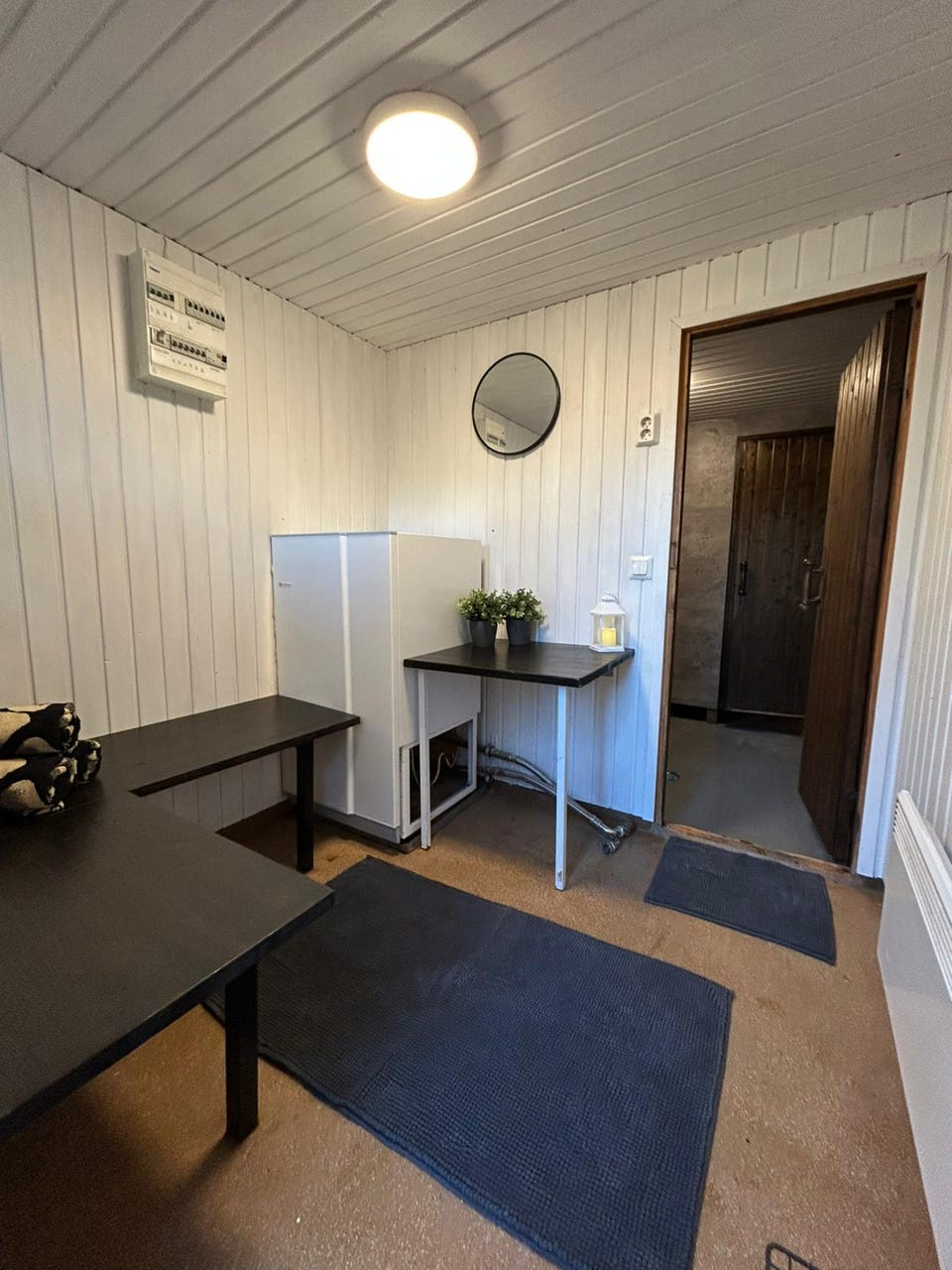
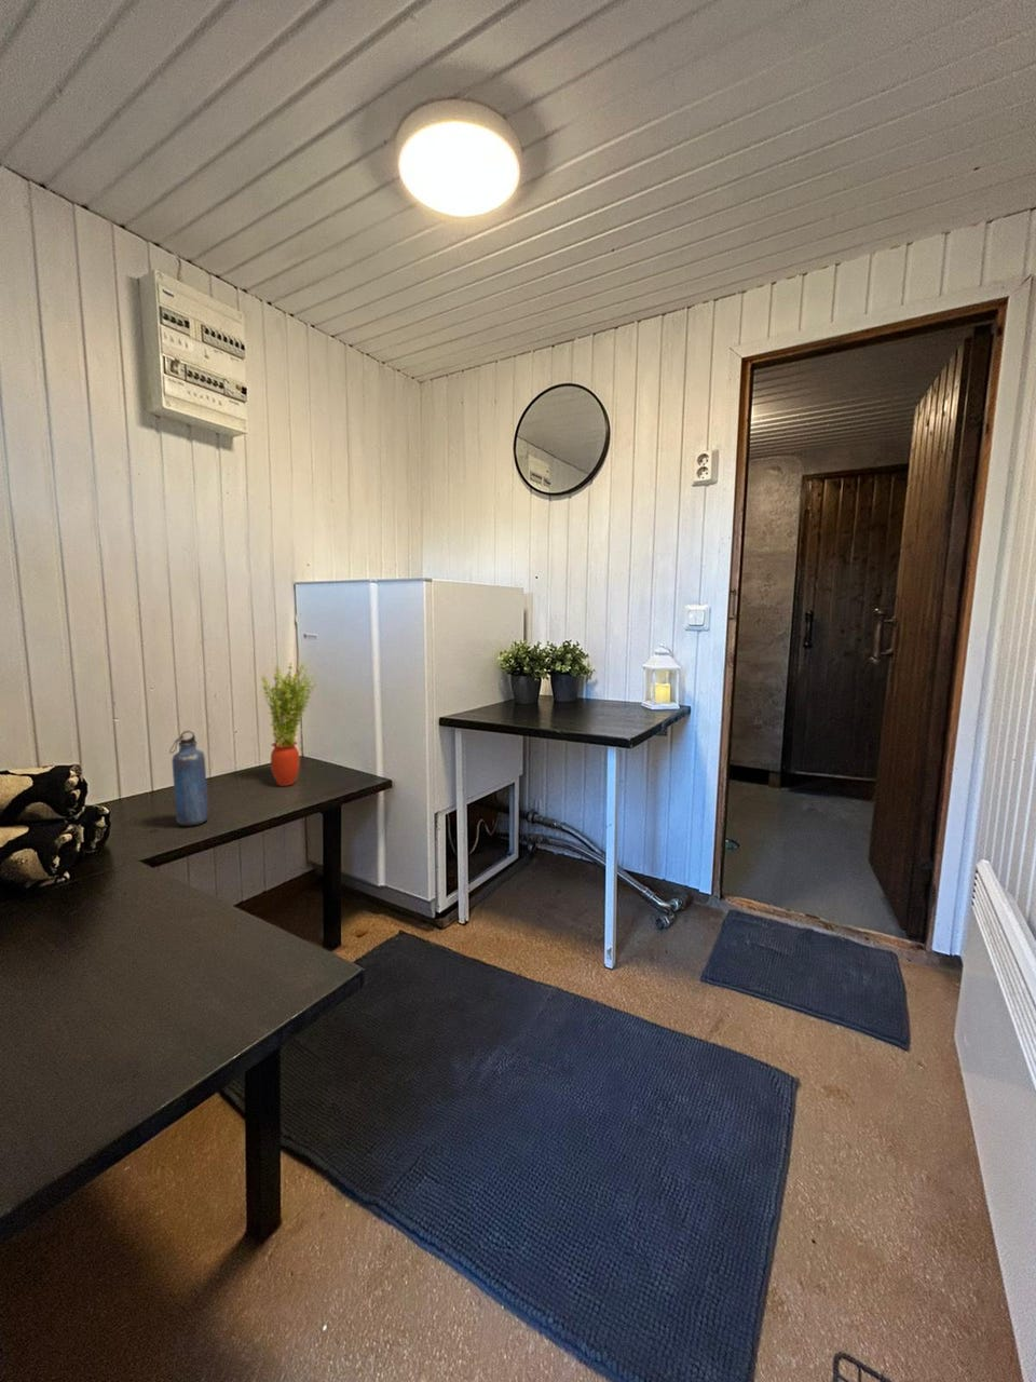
+ potted plant (291, 723)
+ water bottle (189, 776)
